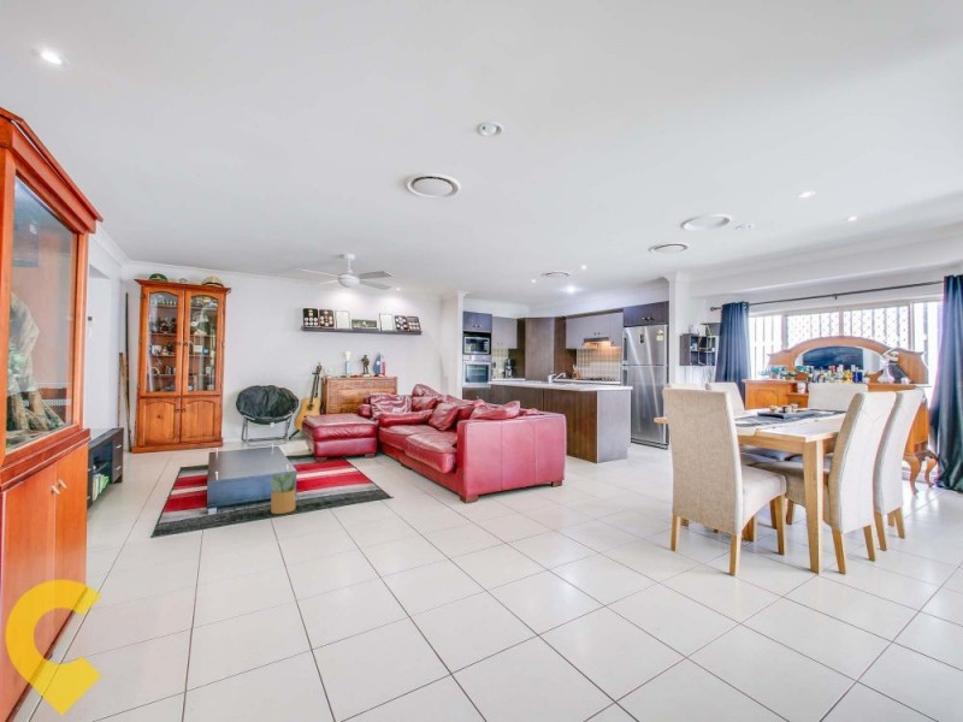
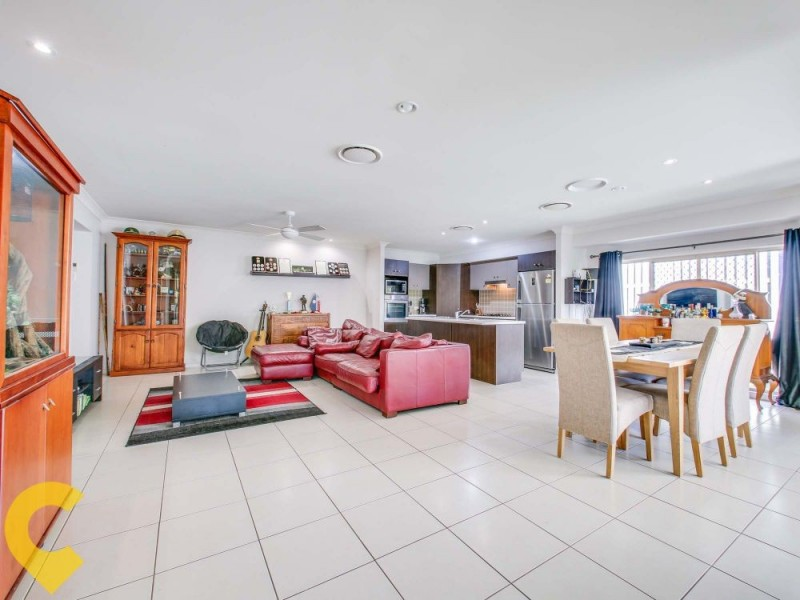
- potted plant (282, 491)
